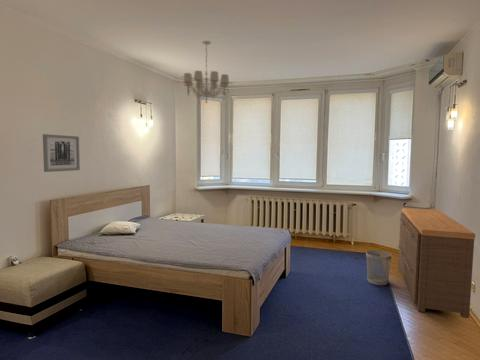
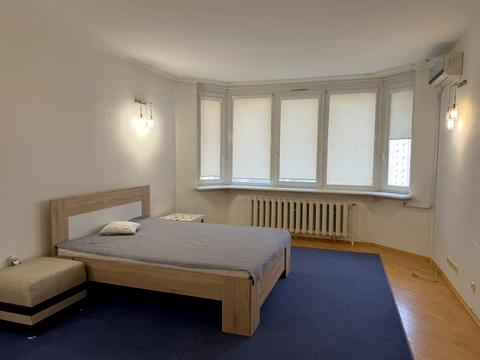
- chandelier (206, 72)
- wall art (62, 153)
- dresser (426, 252)
- wastebasket (377, 267)
